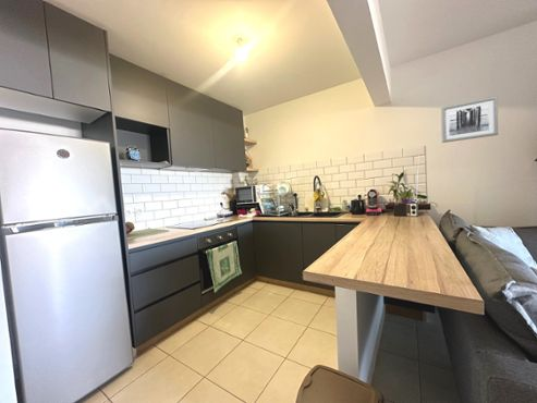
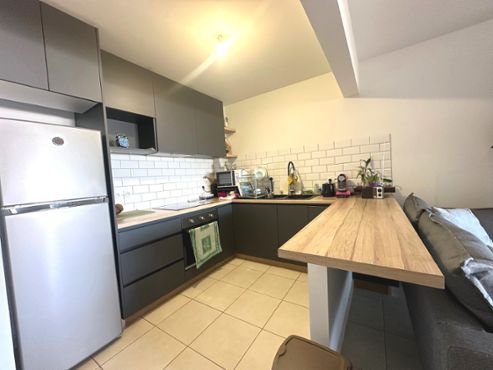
- wall art (467, 120)
